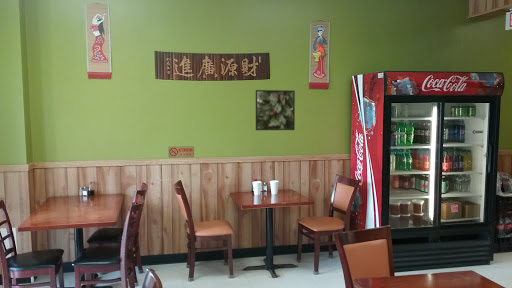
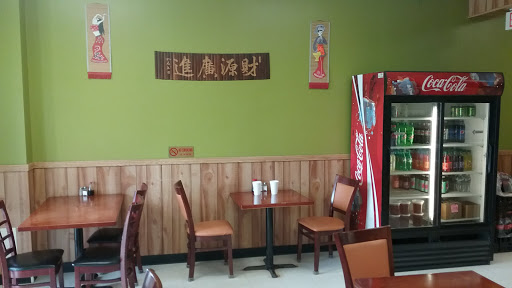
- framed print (275, 110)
